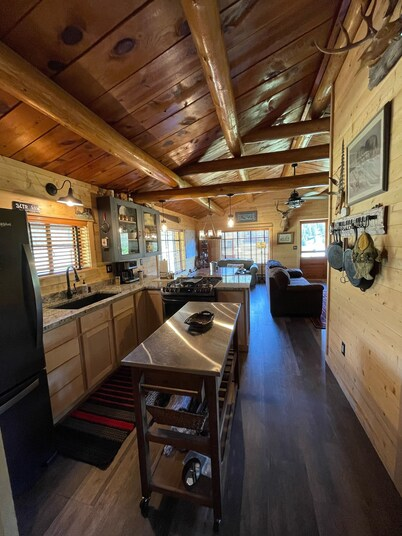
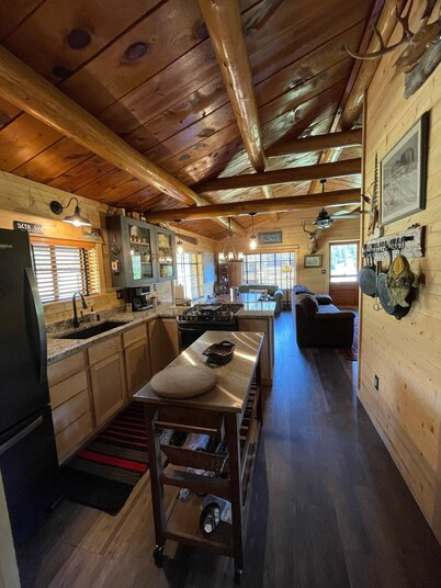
+ cutting board (184, 378)
